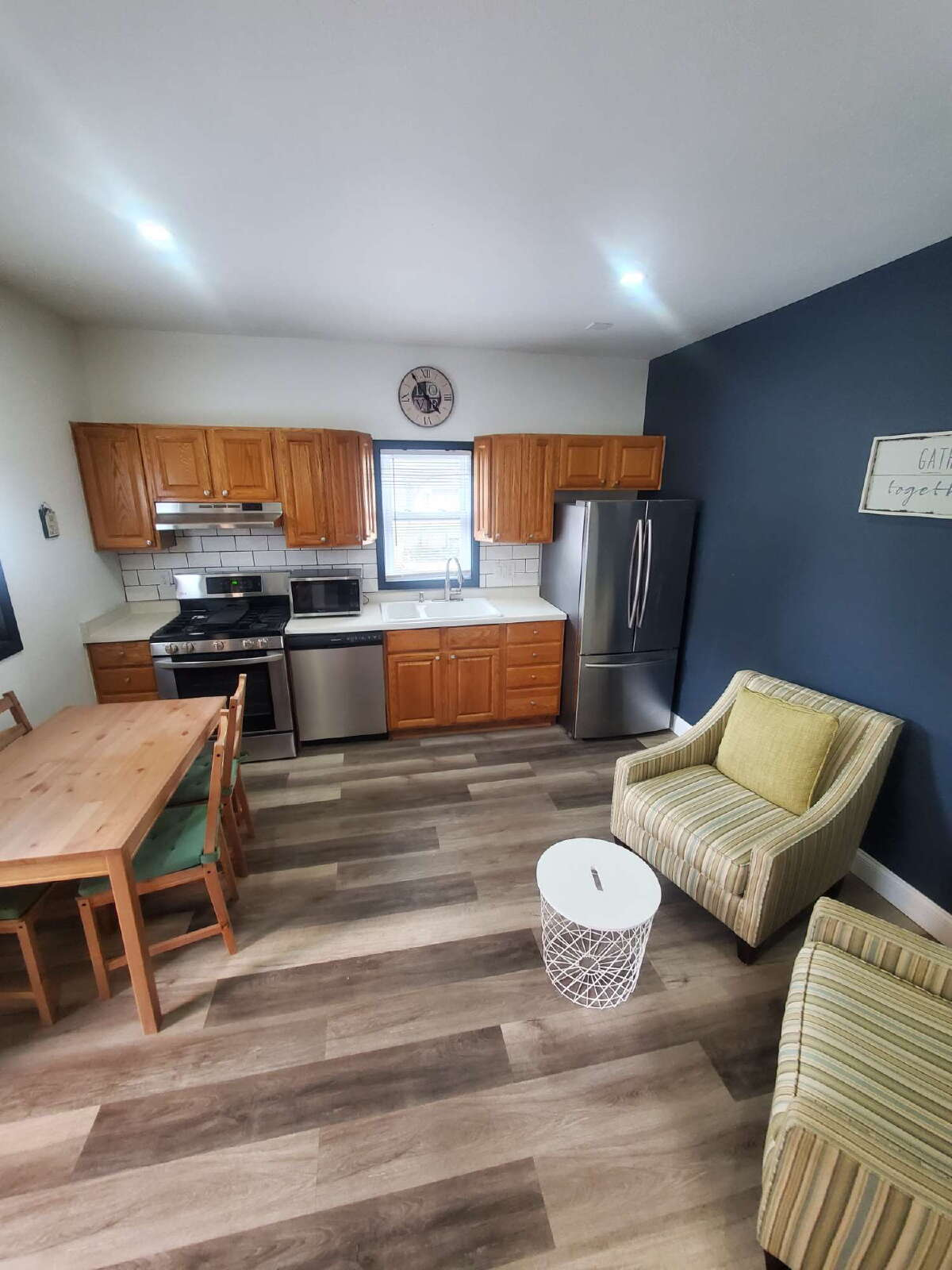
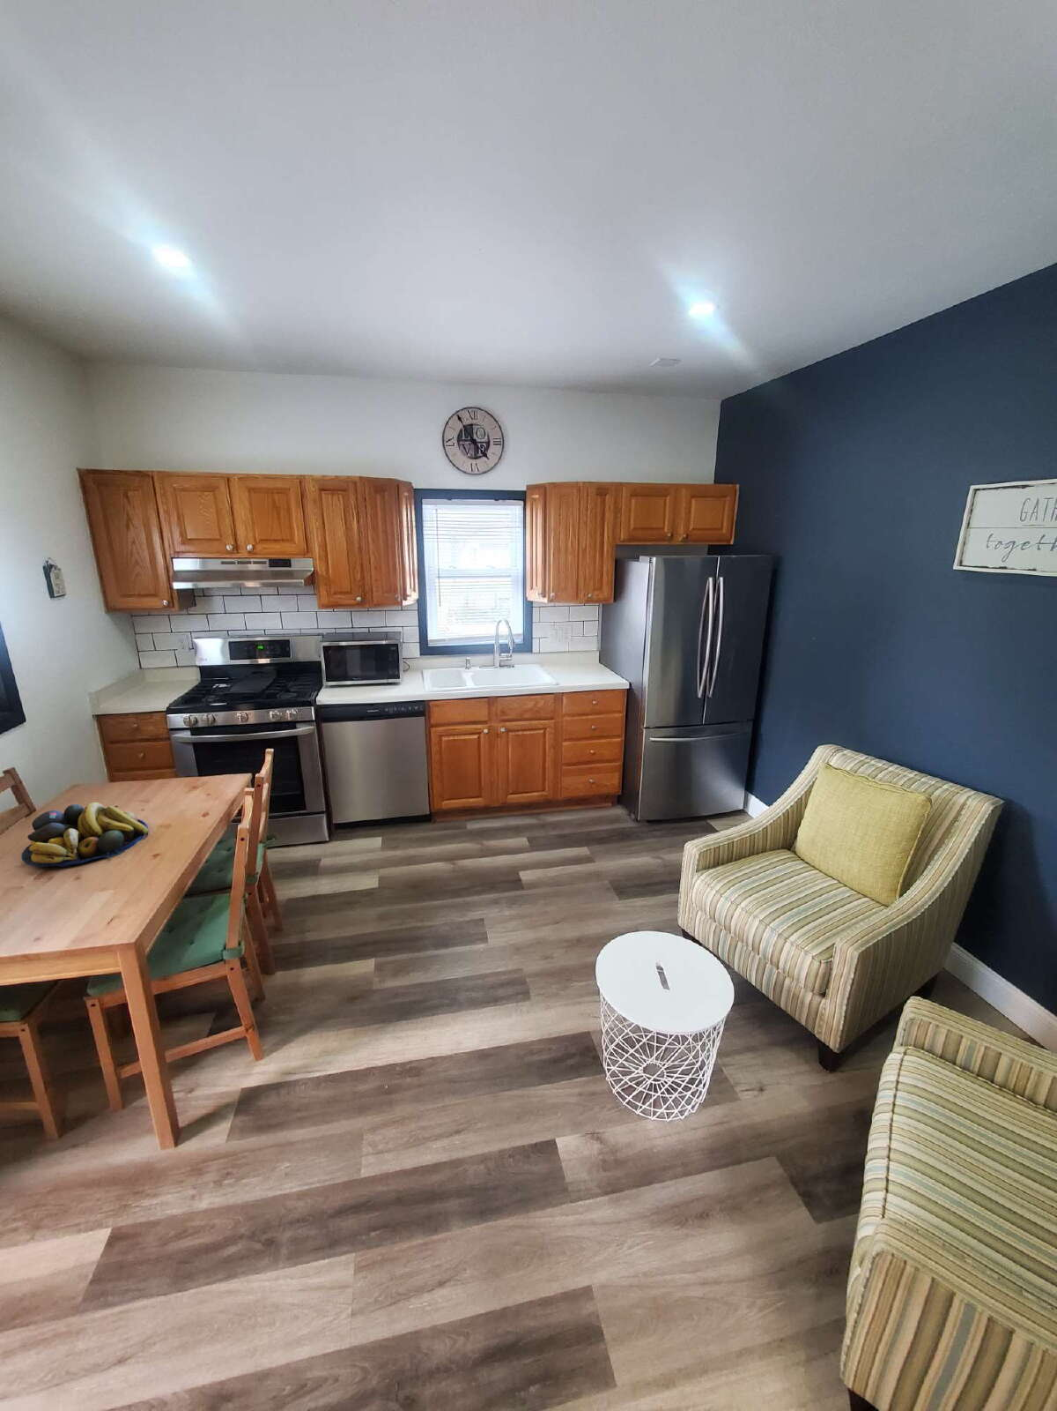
+ fruit bowl (85, 825)
